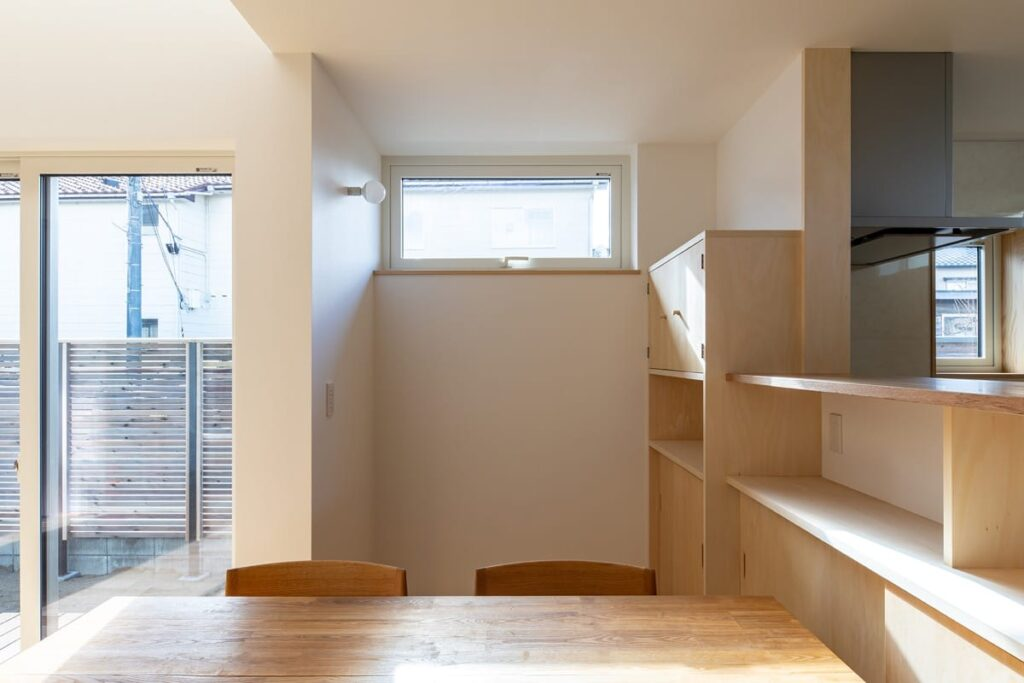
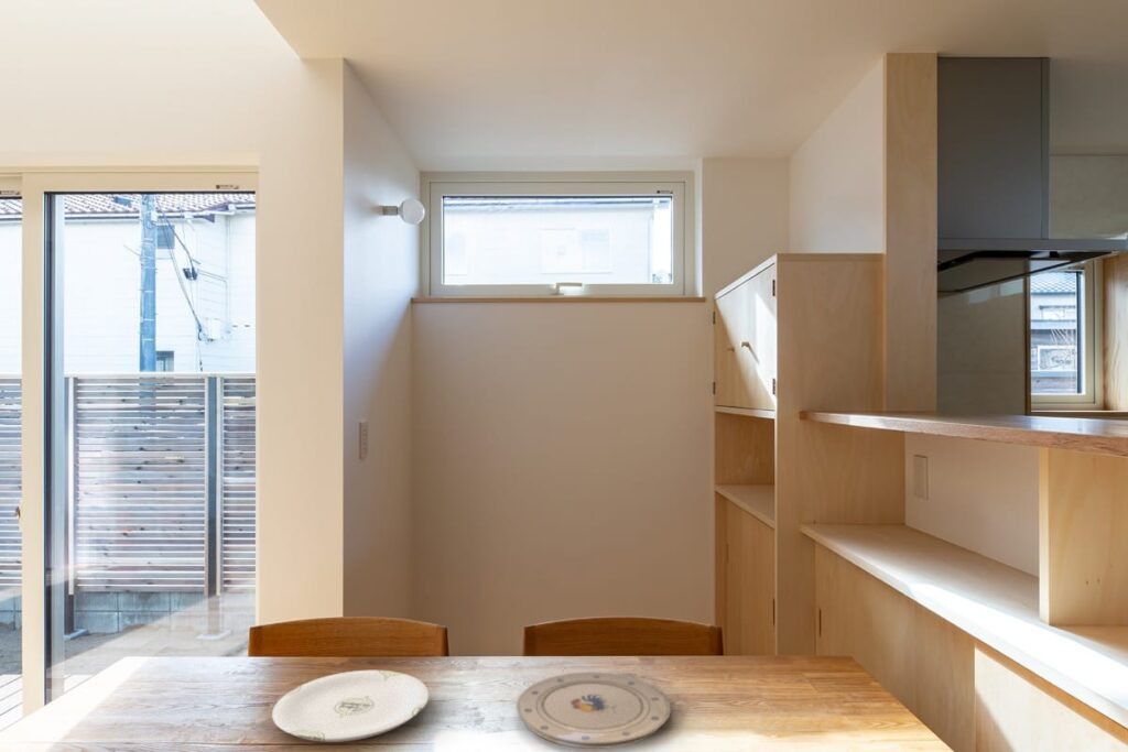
+ plate (593, 707)
+ plate (352, 707)
